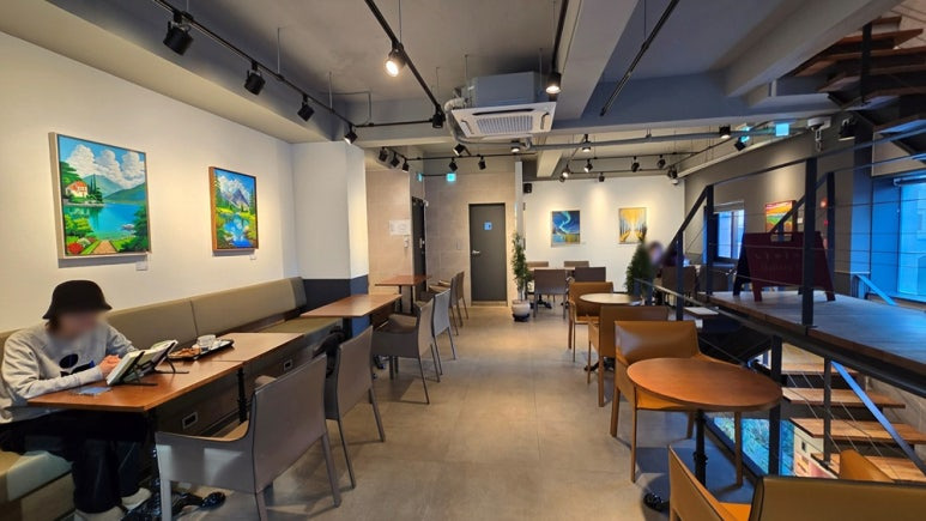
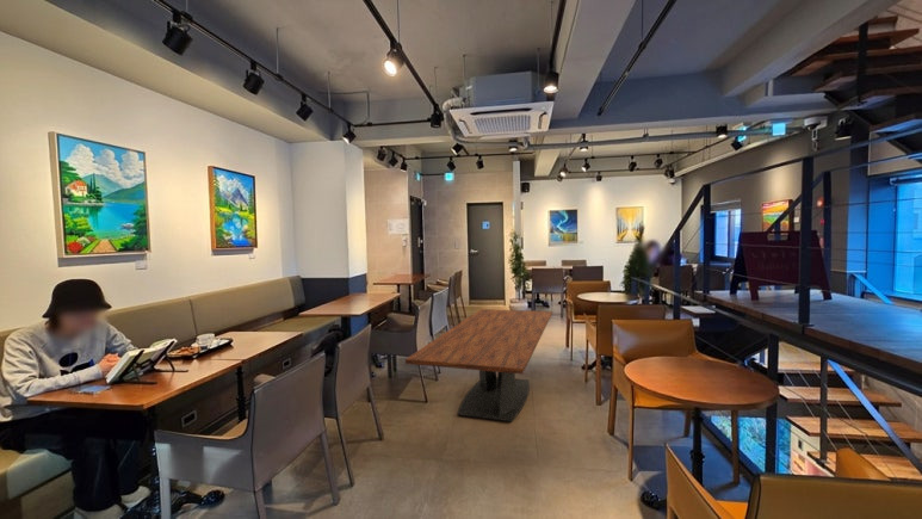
+ dining table (496, 363)
